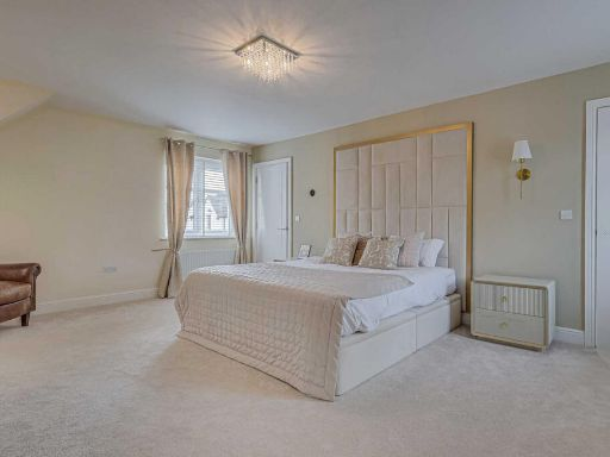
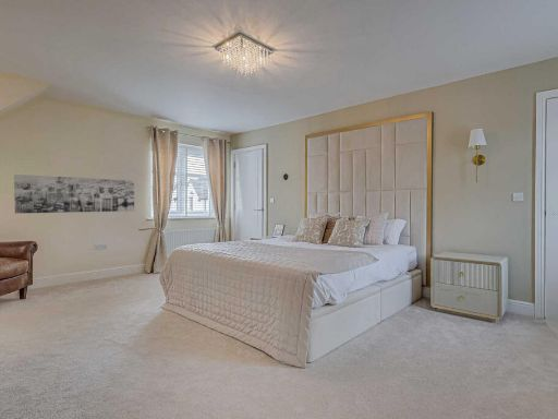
+ wall art (81, 194)
